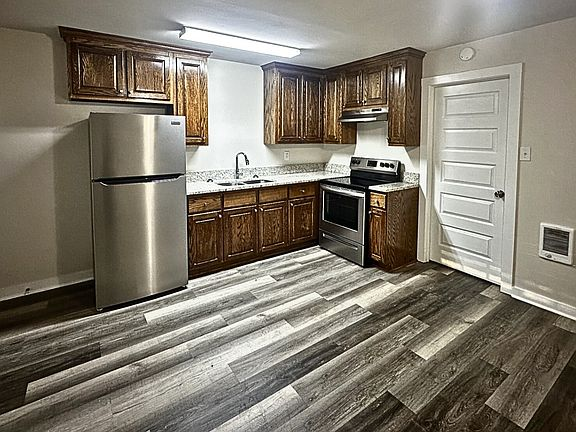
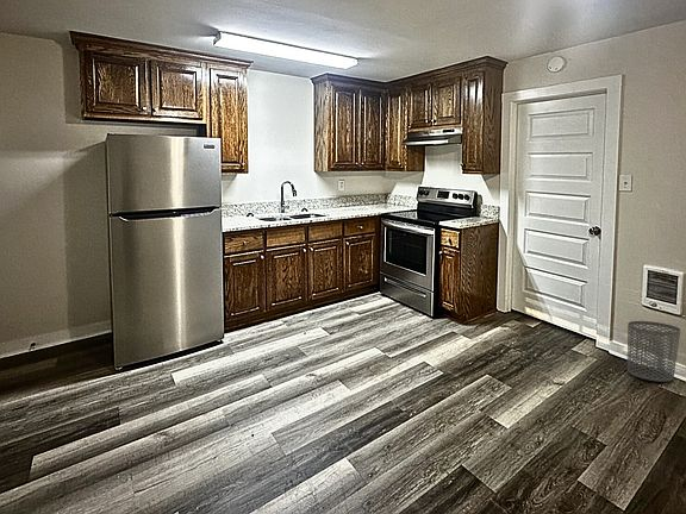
+ waste bin (651, 350)
